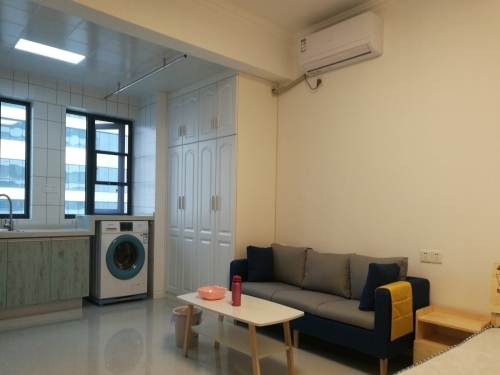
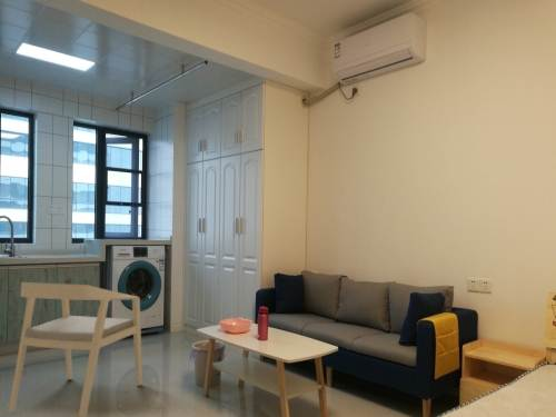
+ armchair (78, 337)
